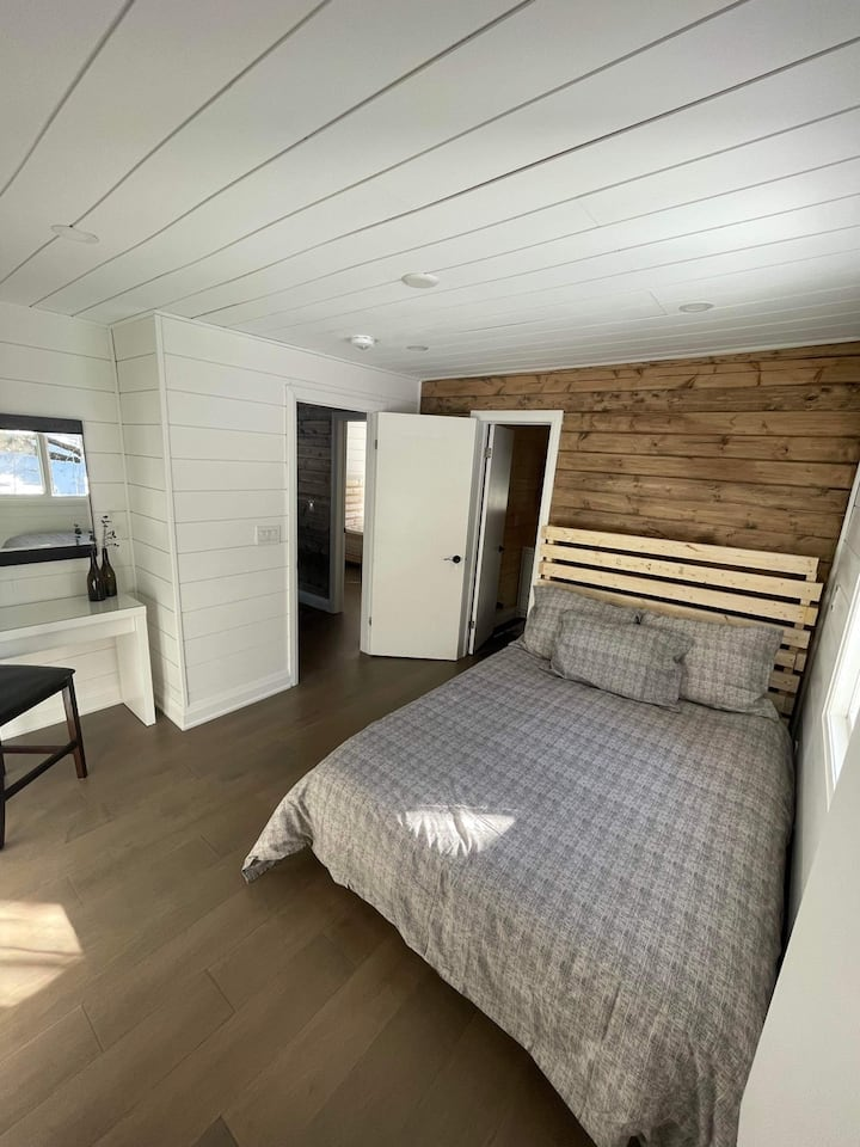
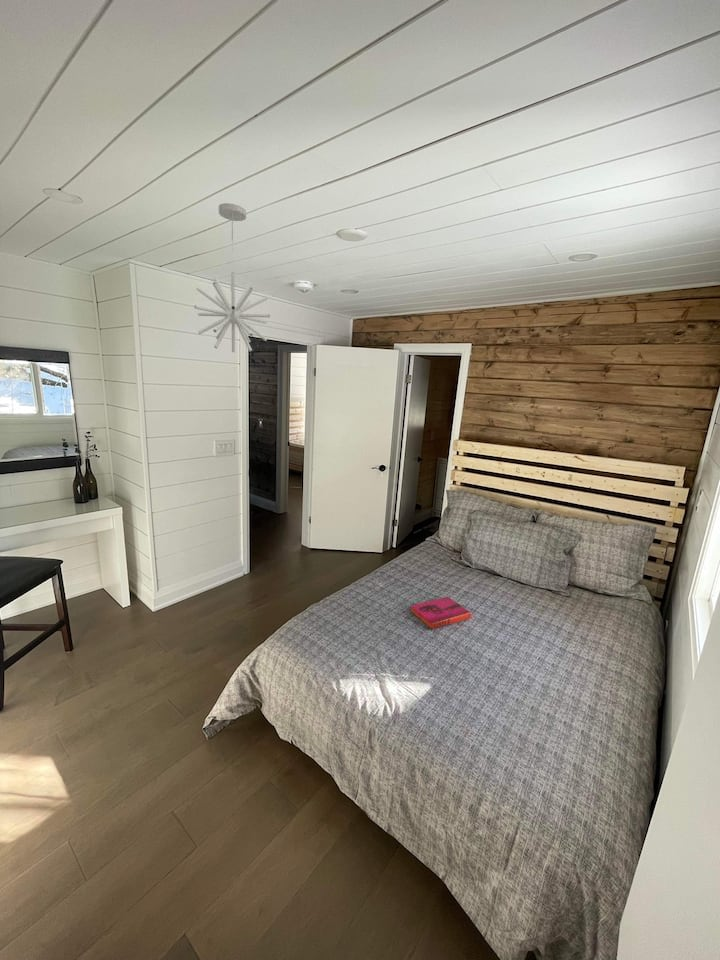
+ pendant light (233, 282)
+ hardback book (440, 612)
